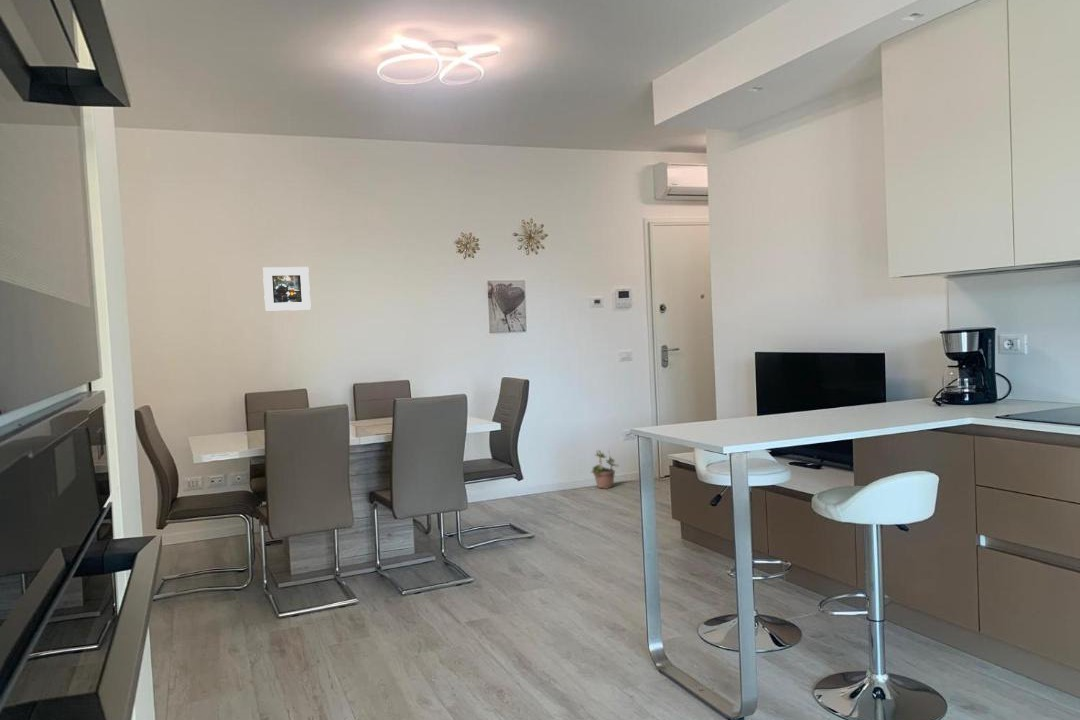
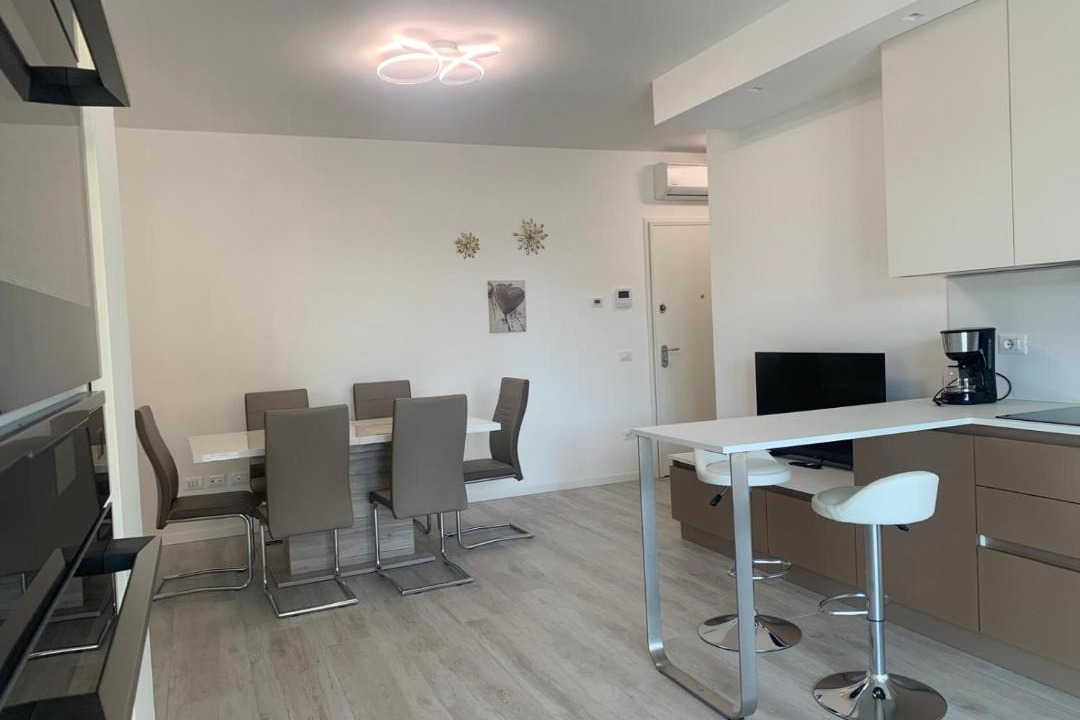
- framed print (286, 288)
- potted plant (602, 466)
